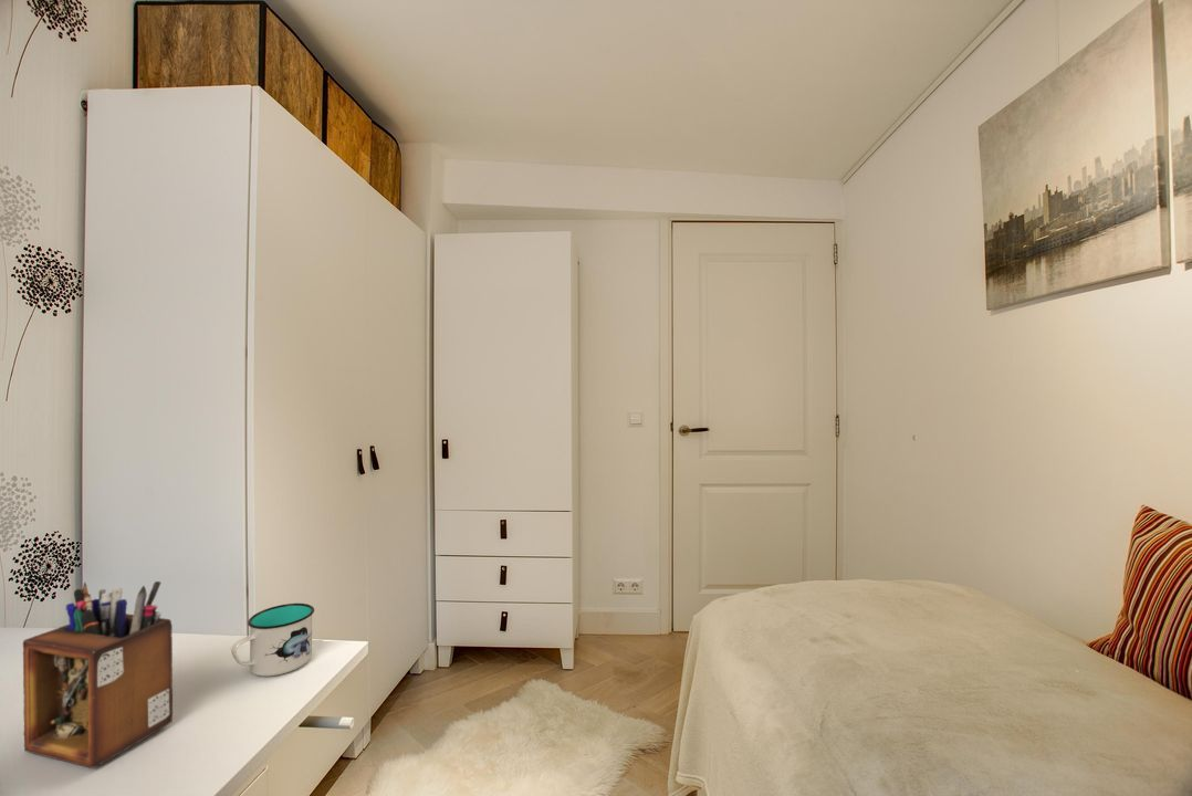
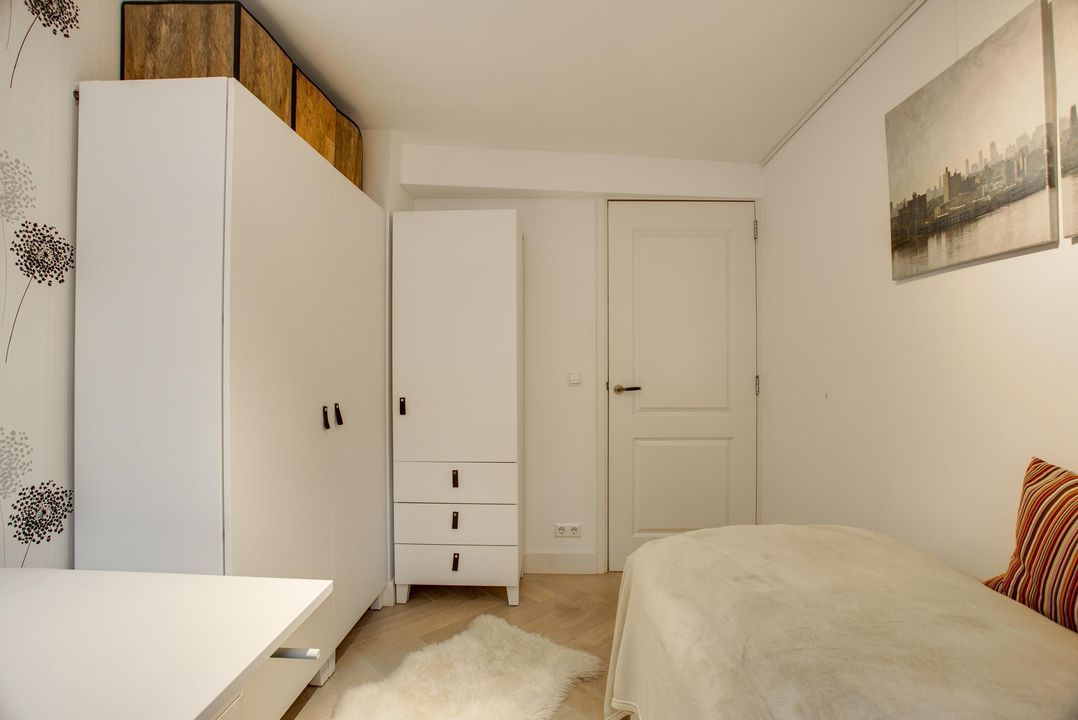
- mug (273, 641)
- desk organizer (101, 662)
